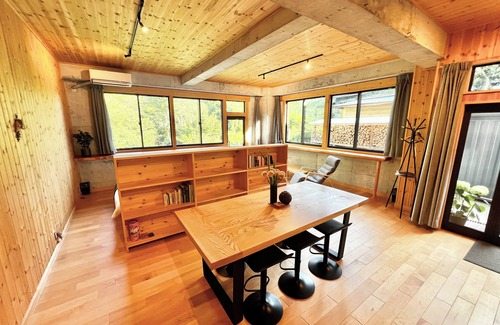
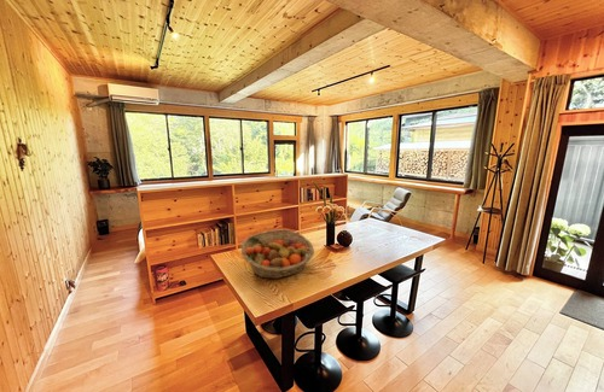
+ fruit basket (278, 252)
